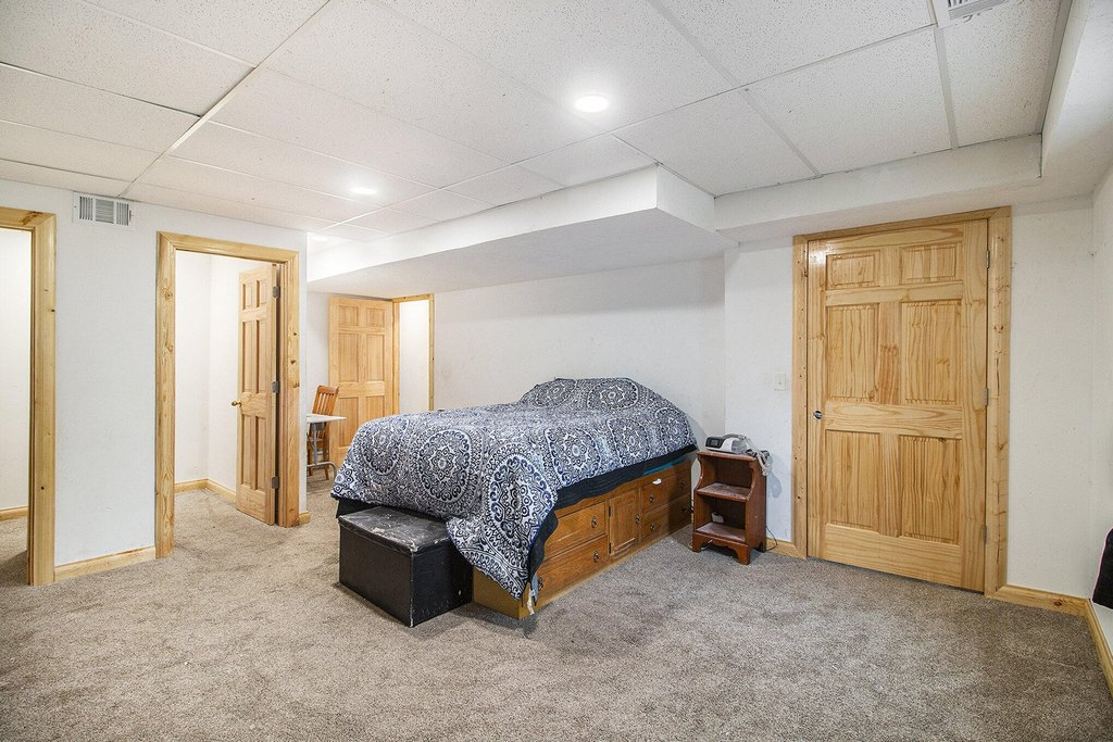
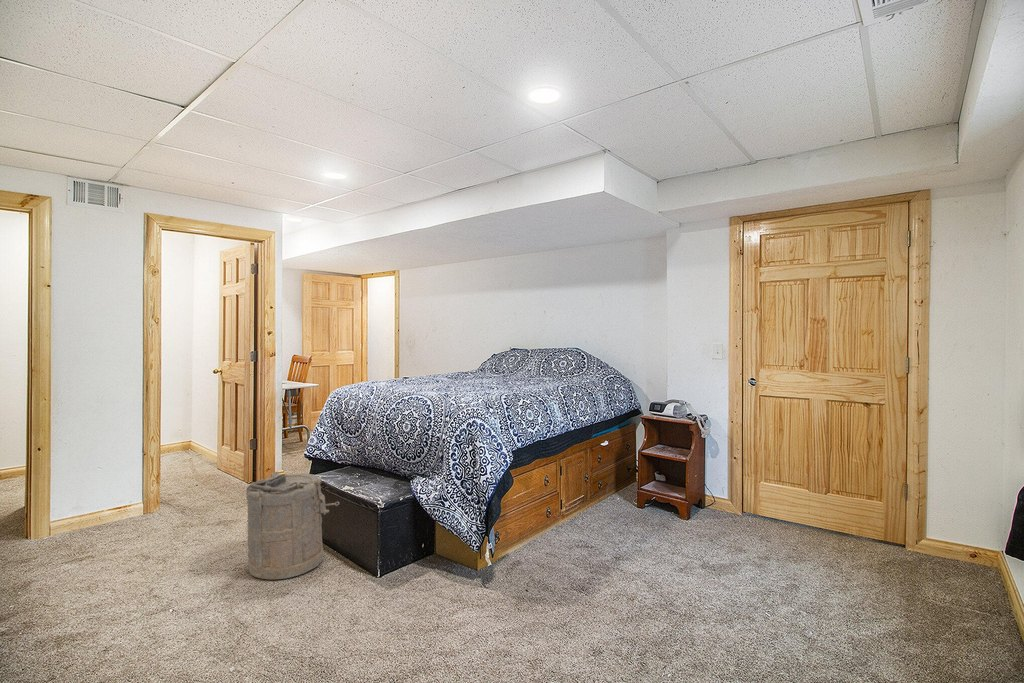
+ laundry hamper (286, 518)
